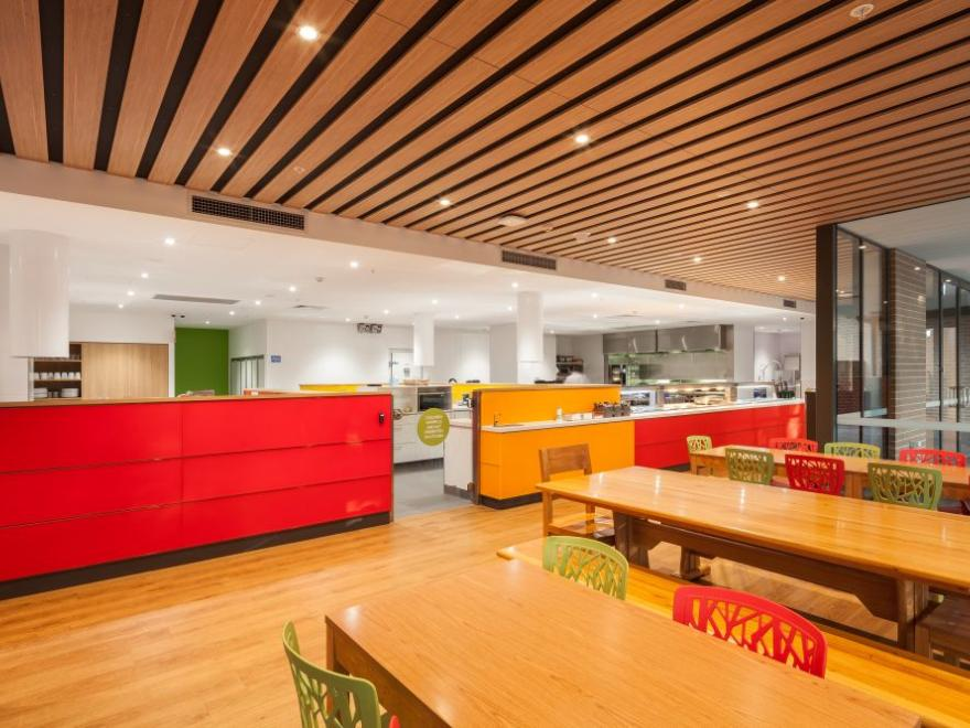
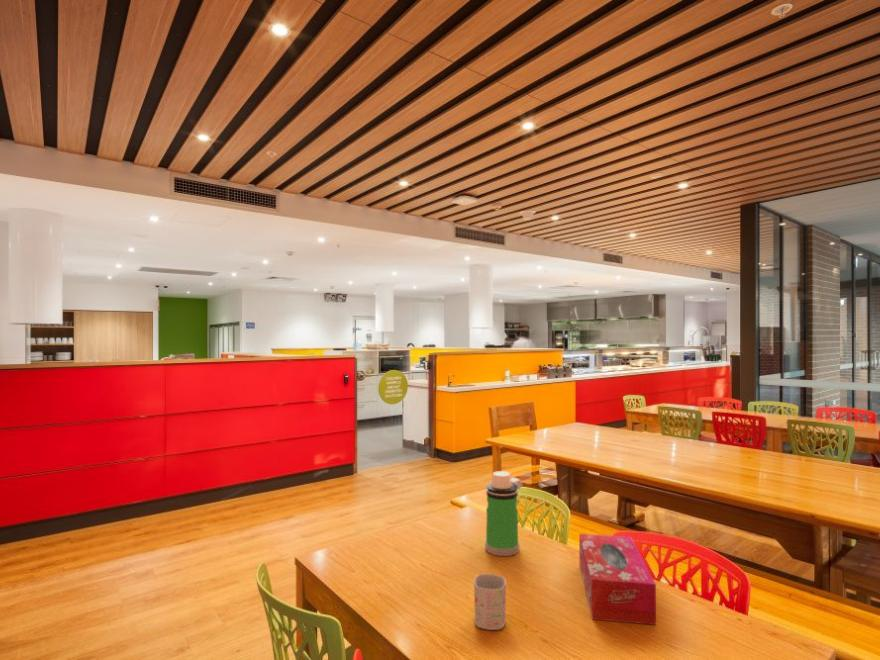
+ water bottle (502, 510)
+ tissue box (613, 574)
+ mug (490, 598)
